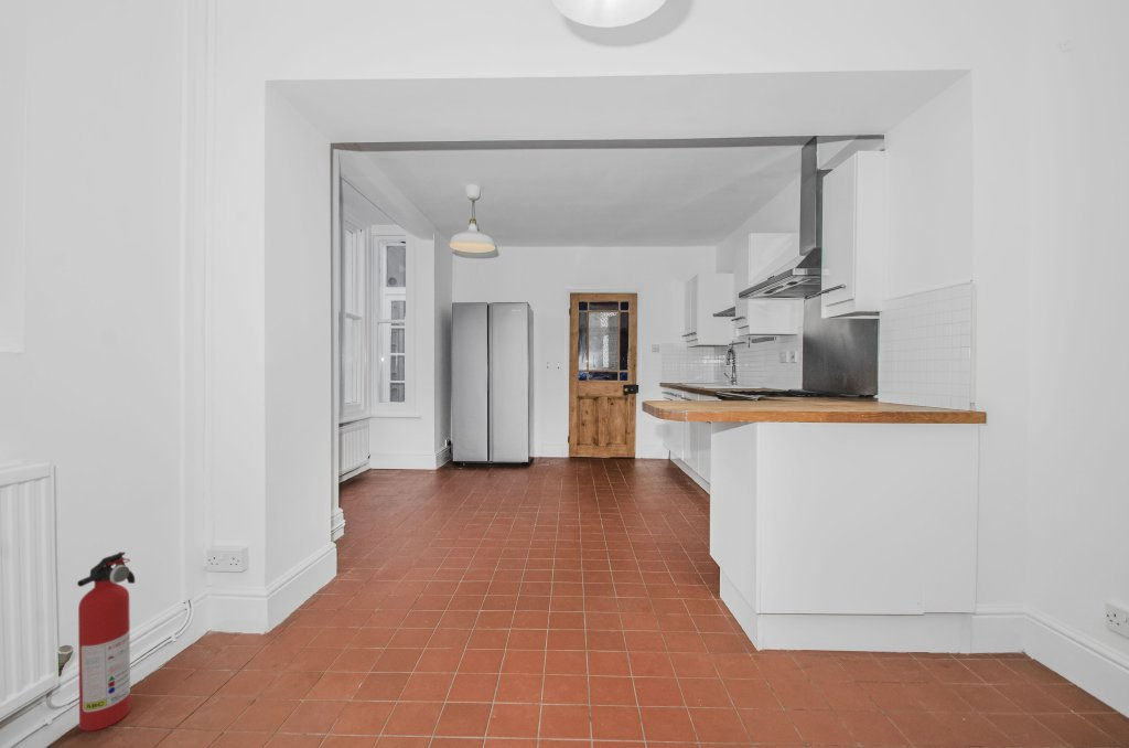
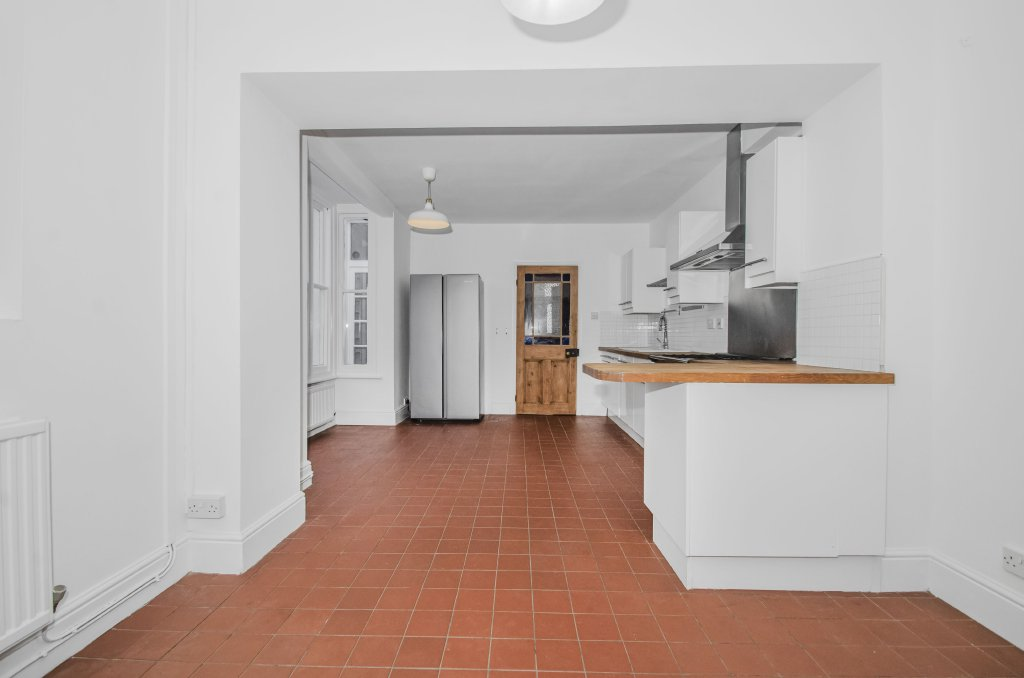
- fire extinguisher (107, 635)
